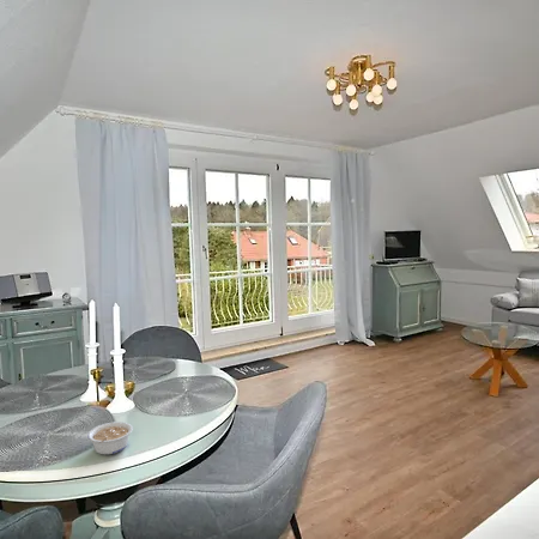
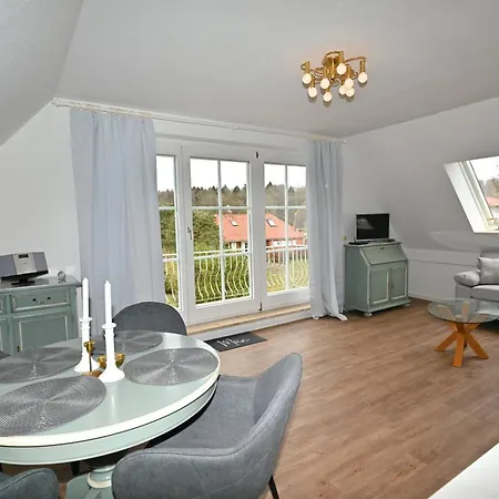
- legume (110, 437)
